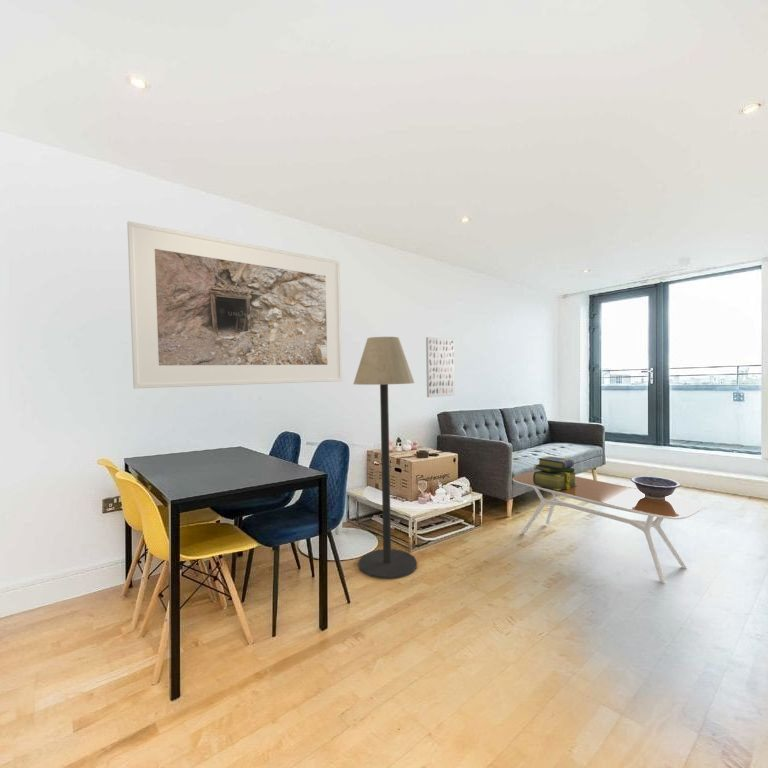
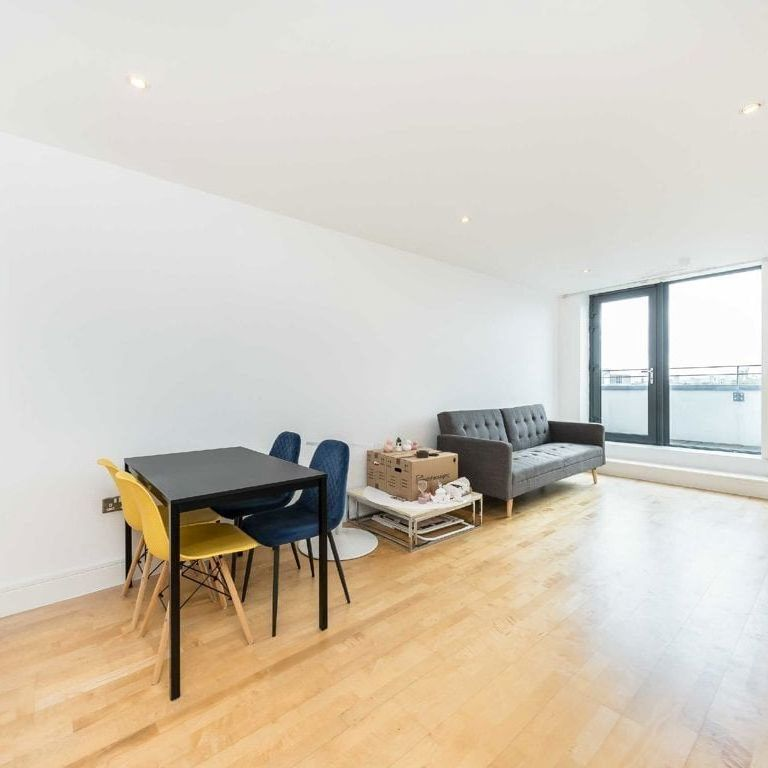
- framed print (252, 314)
- stack of books (554, 471)
- floor lamp (385, 452)
- coffee table (595, 514)
- wall art (440, 367)
- decorative bowl (654, 488)
